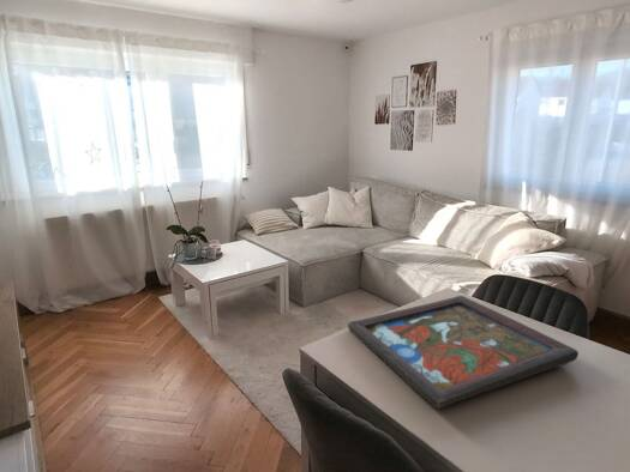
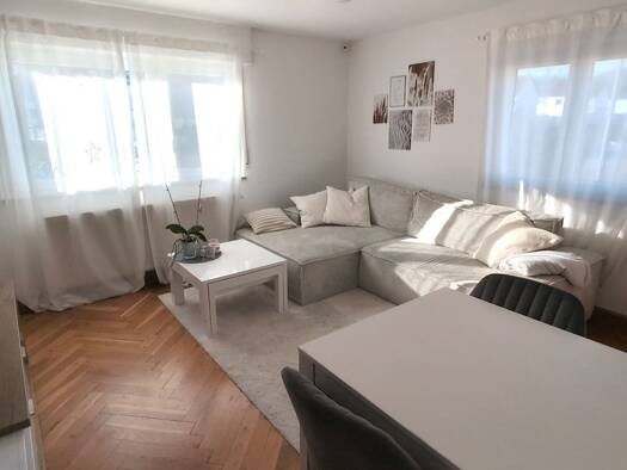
- framed painting (451, 338)
